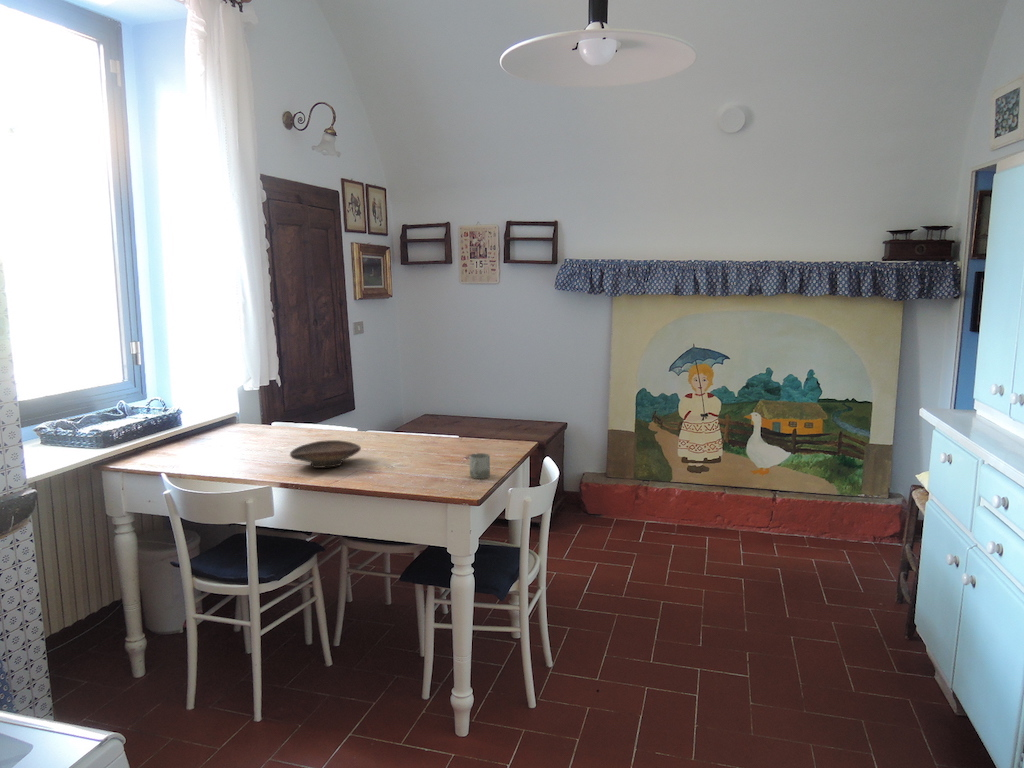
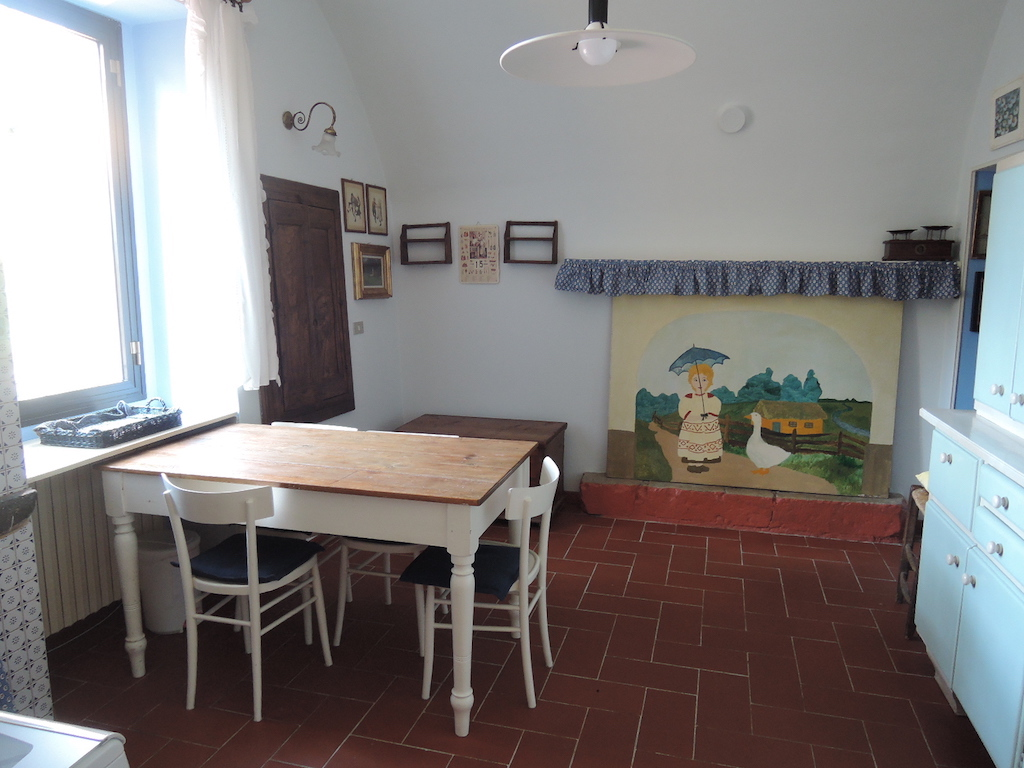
- cup (478, 466)
- decorative bowl (326, 454)
